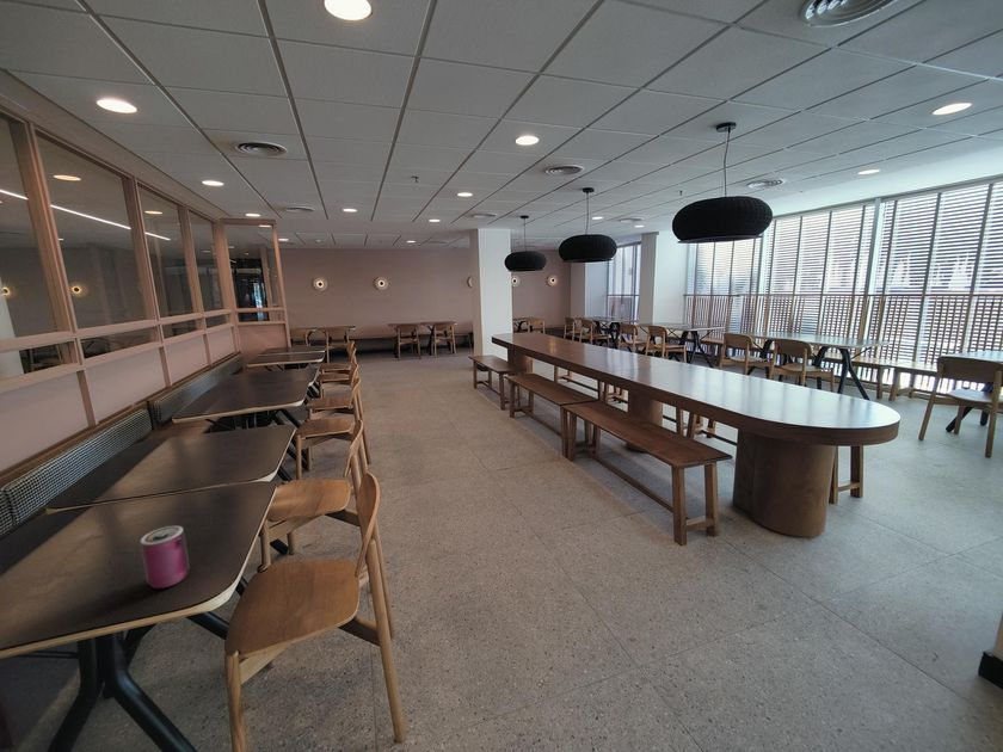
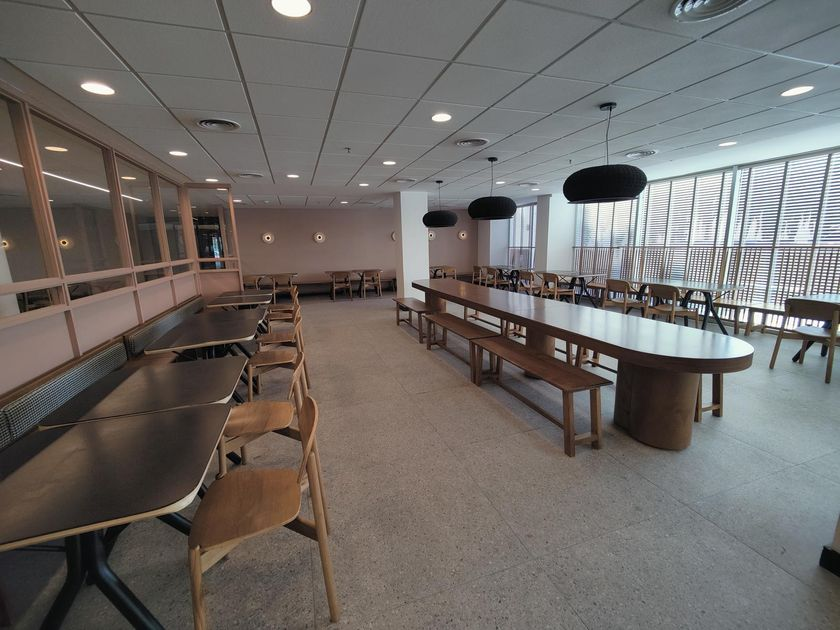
- can (166, 556)
